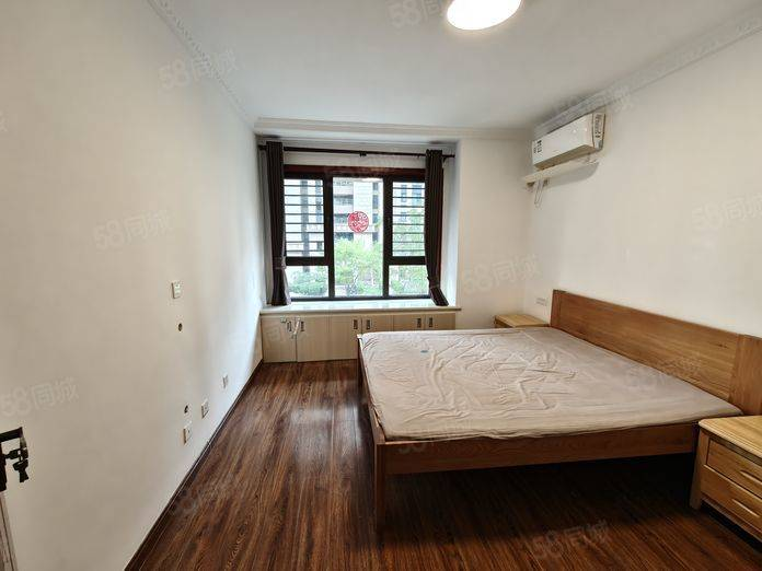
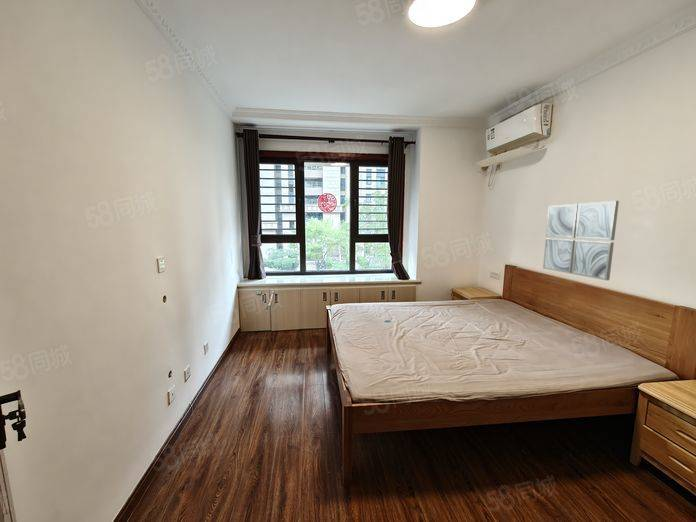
+ wall art (575, 240)
